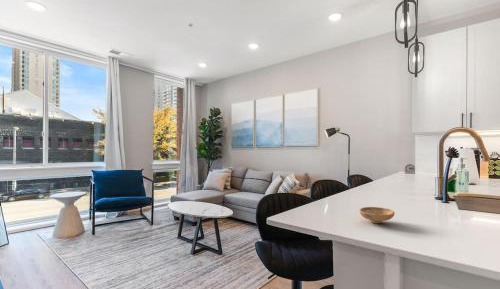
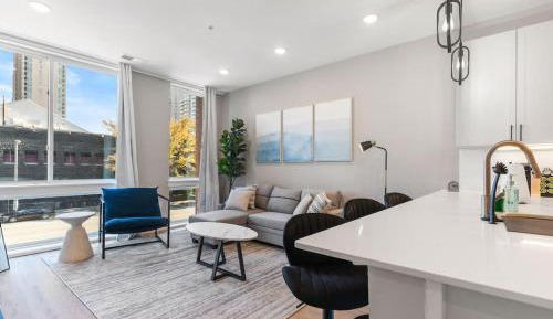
- bowl (376, 216)
